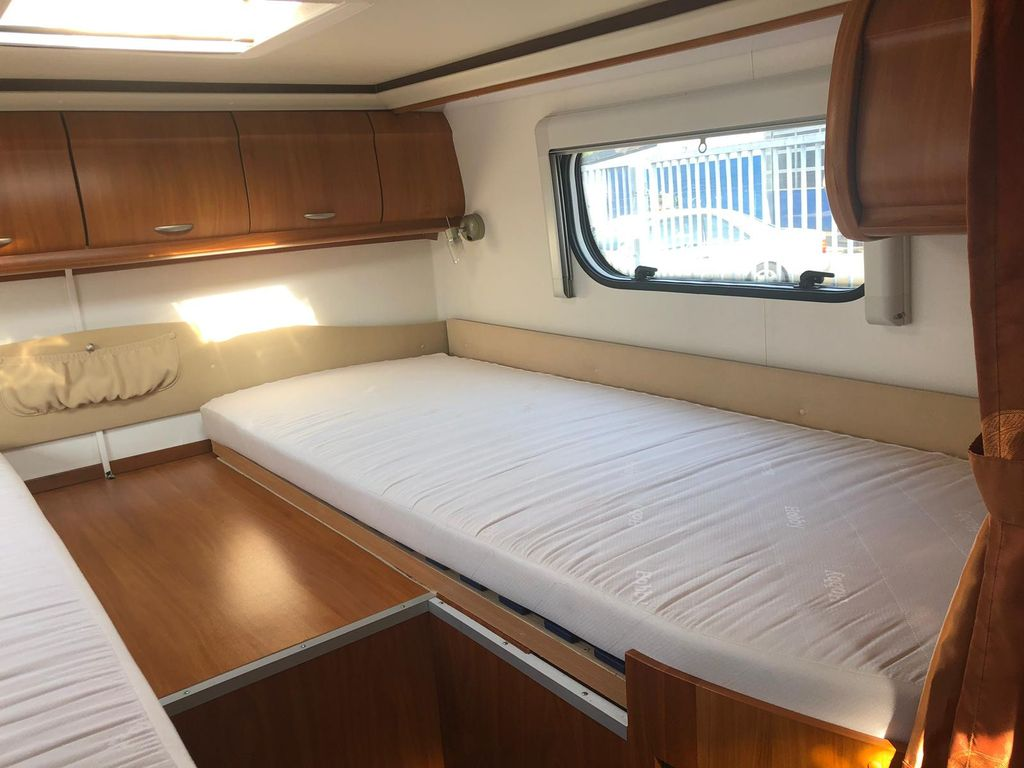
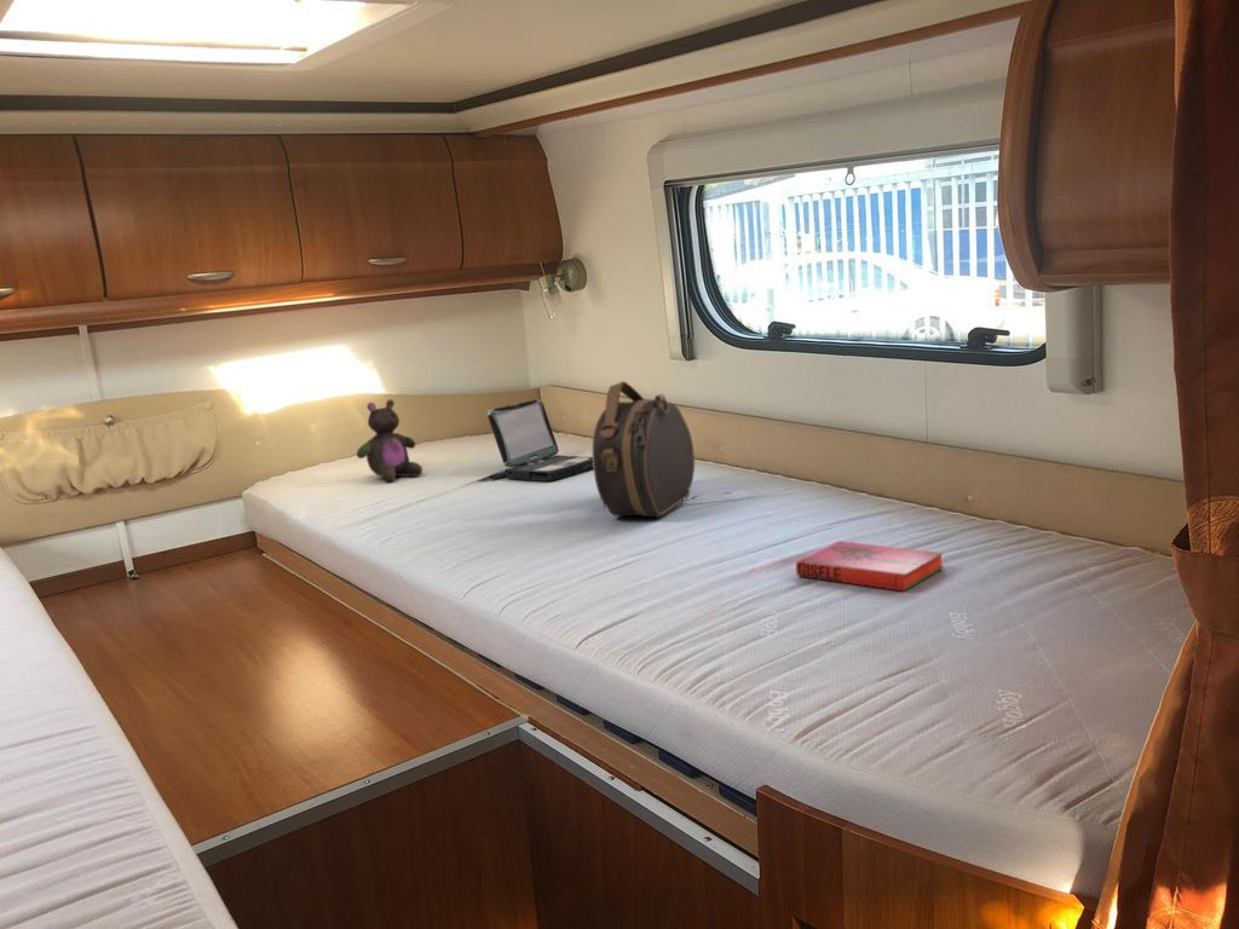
+ laptop (541, 438)
+ hat box (641, 446)
+ stuffed bear (390, 439)
+ hardback book (869, 564)
